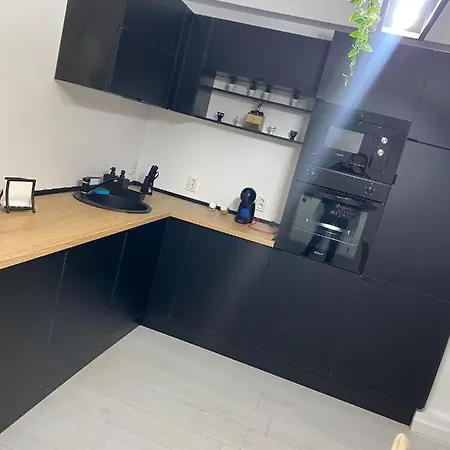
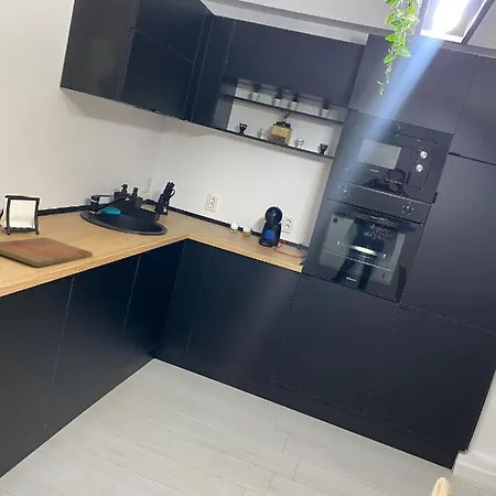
+ cutting board (42, 250)
